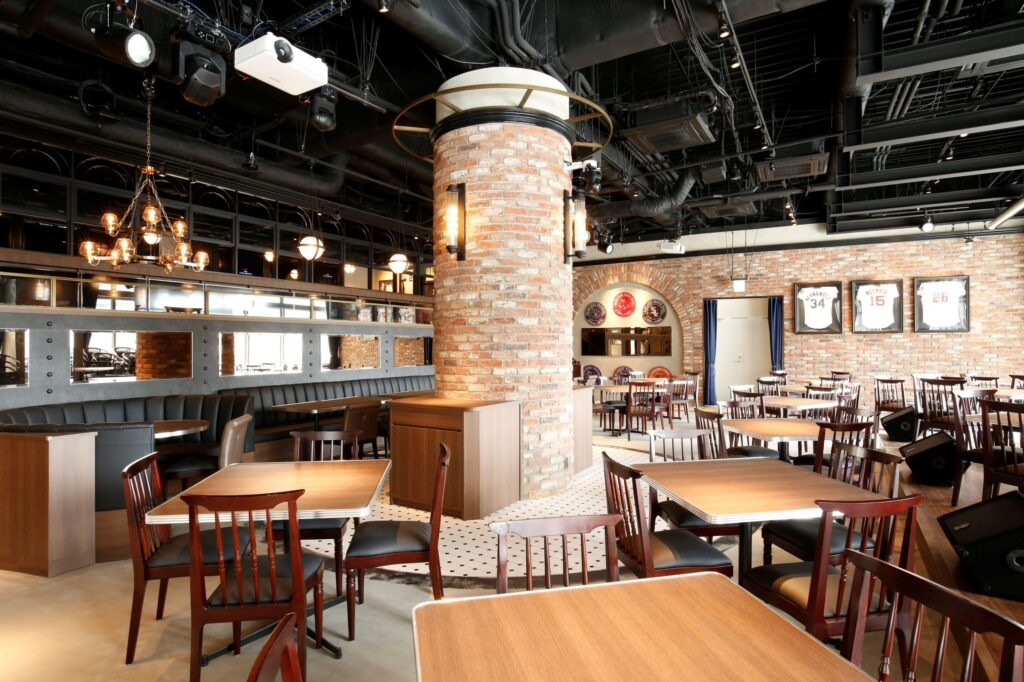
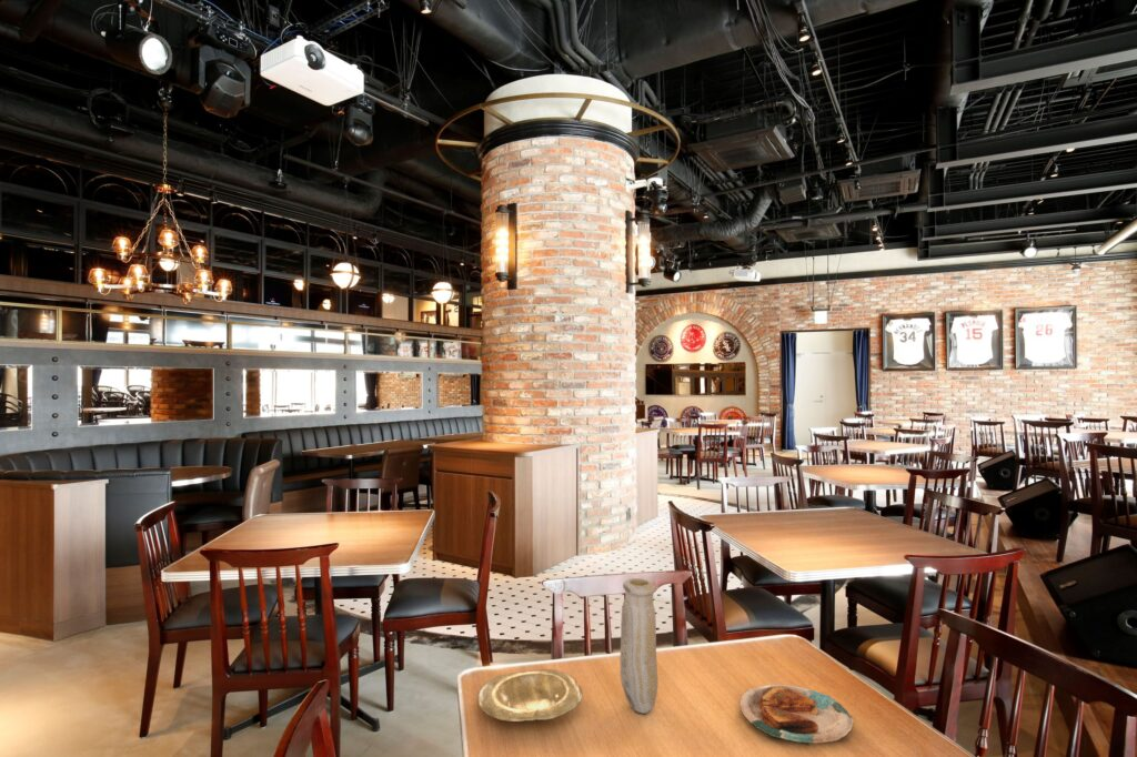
+ plate (795, 713)
+ plate (530, 699)
+ vase (637, 645)
